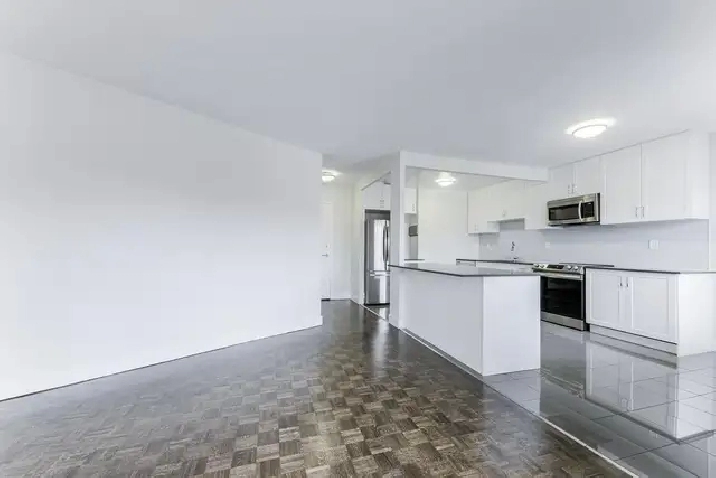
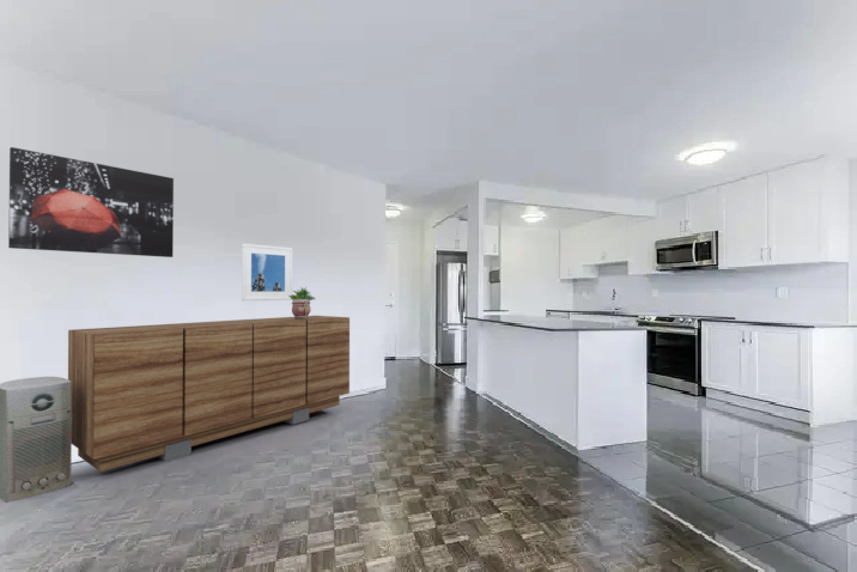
+ air purifier (32, 433)
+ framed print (268, 273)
+ potted plant (300, 302)
+ wall art (101, 208)
+ sideboard (235, 377)
